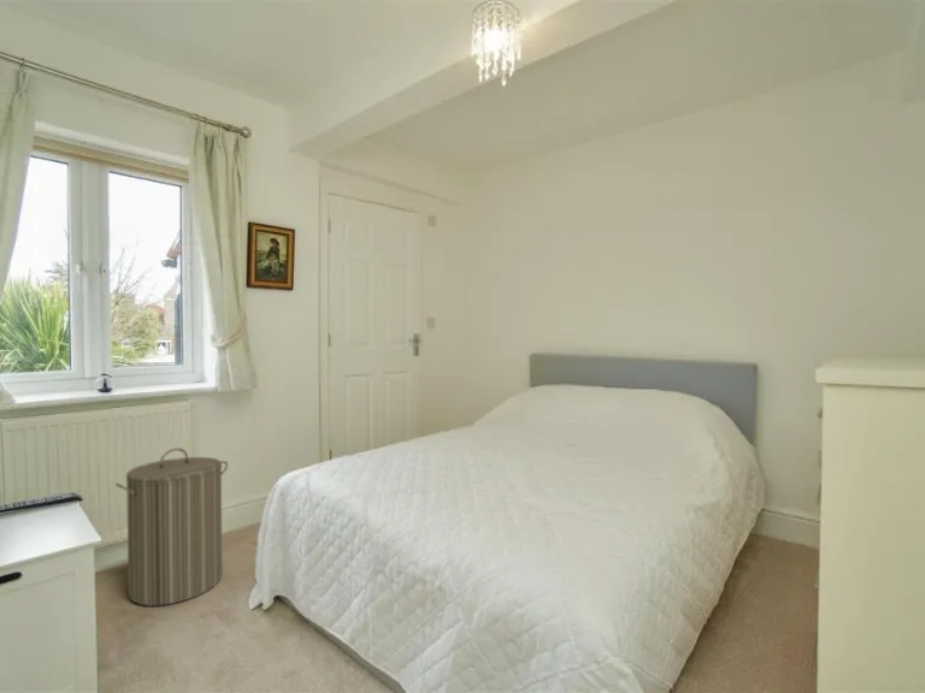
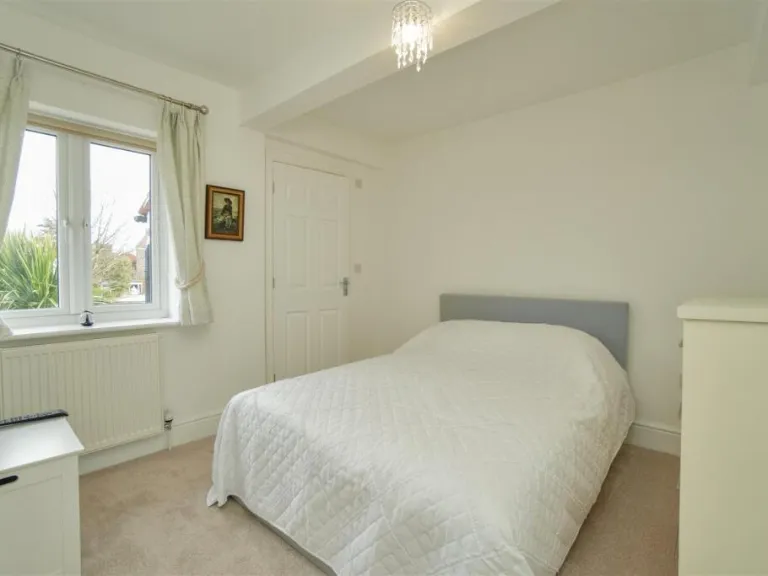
- laundry hamper (176, 516)
